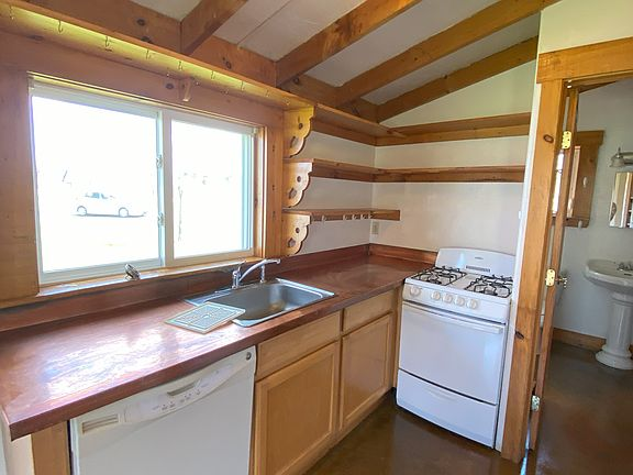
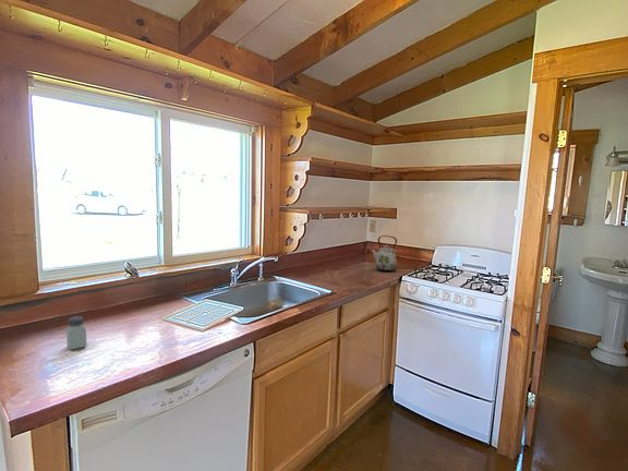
+ kettle (383, 252)
+ saltshaker (76, 331)
